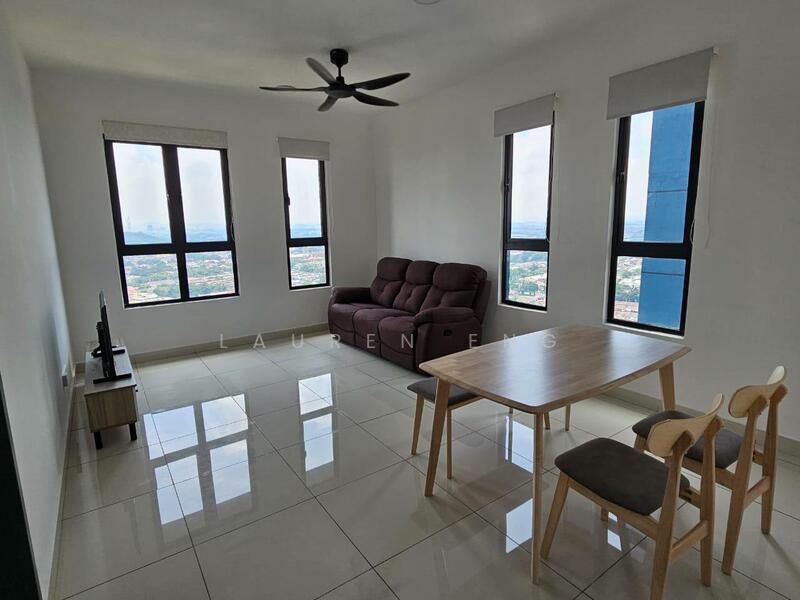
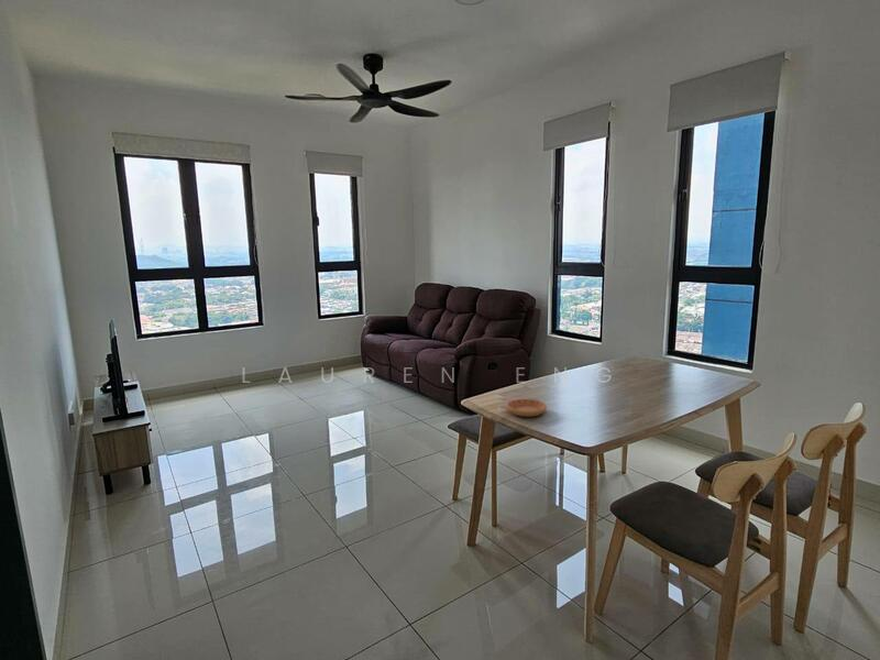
+ saucer (526, 408)
